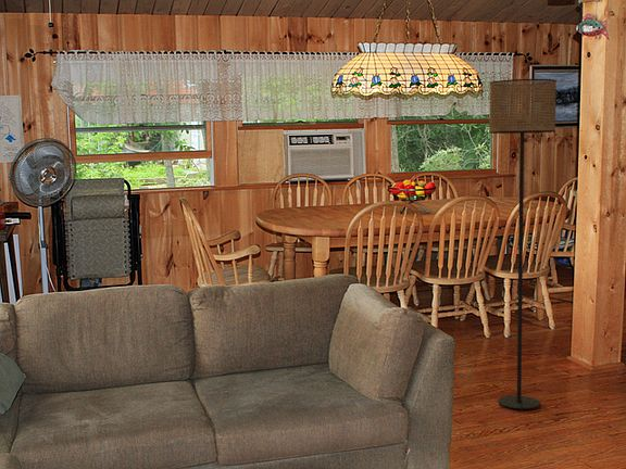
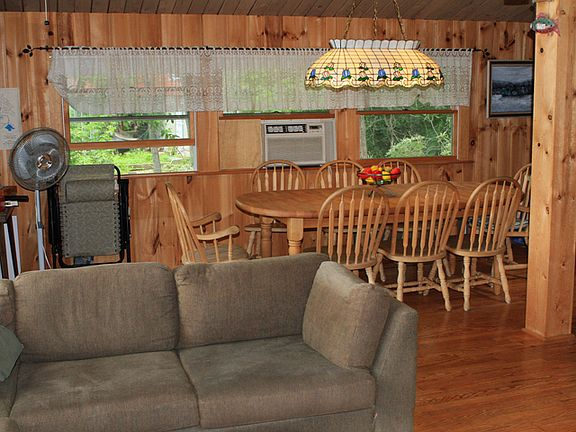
- floor lamp (521, 245)
